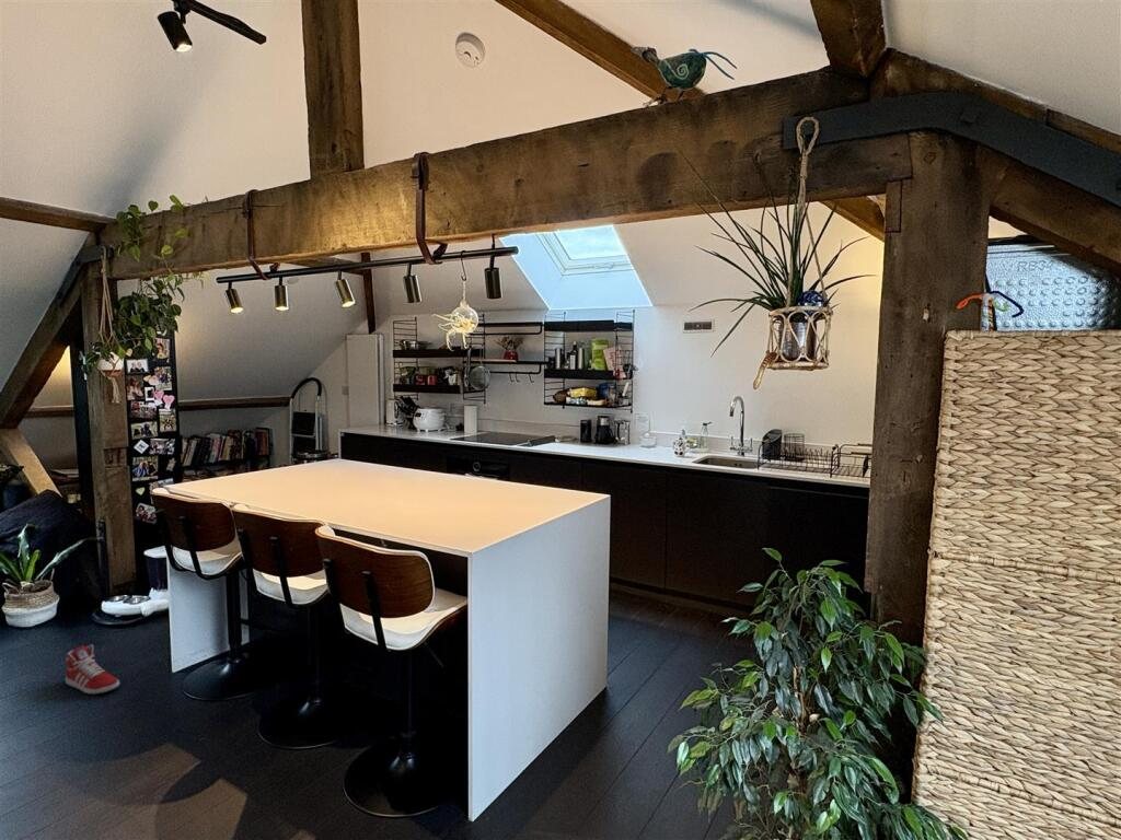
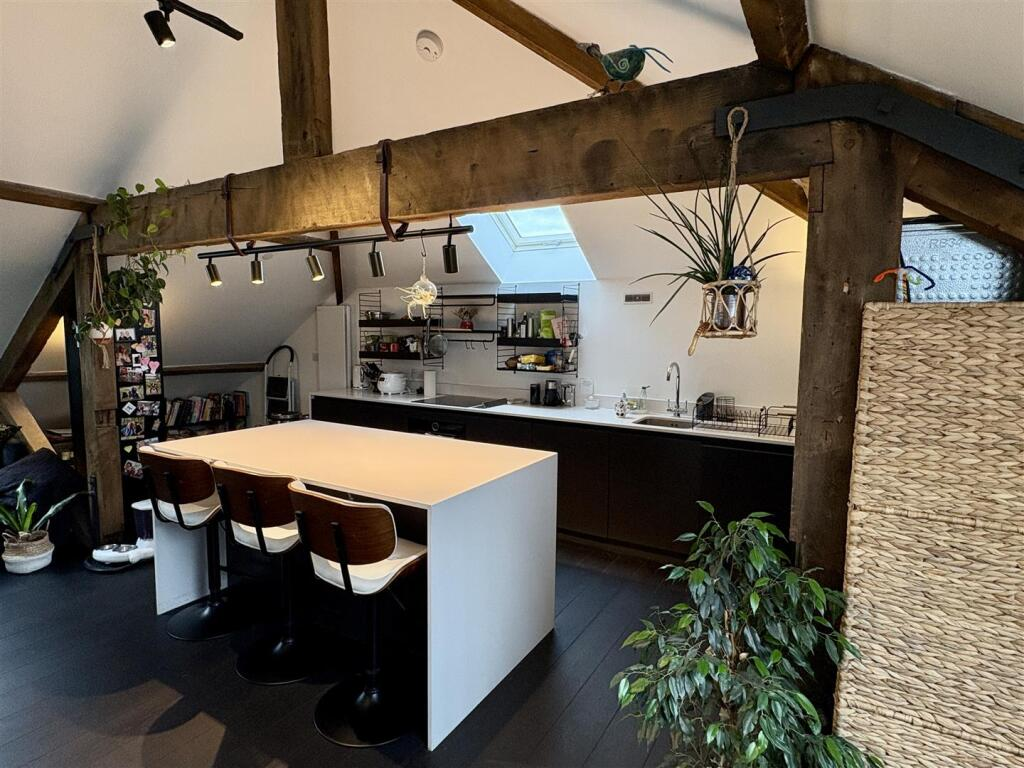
- sneaker (90, 667)
